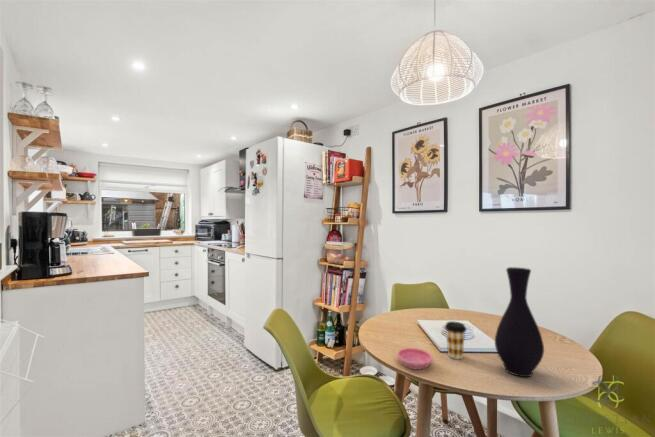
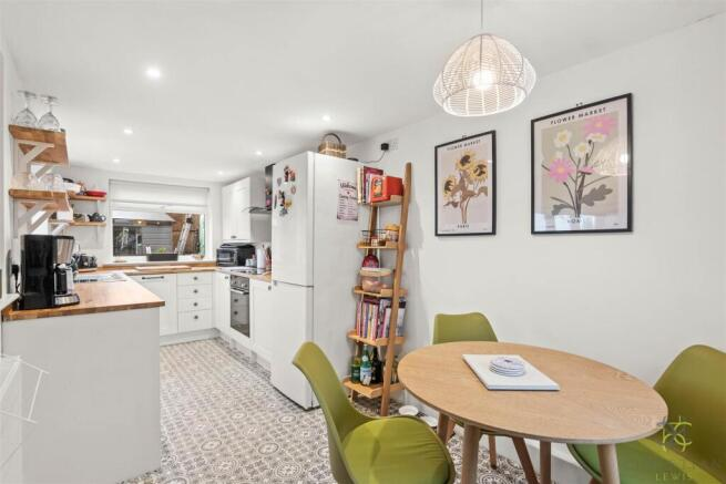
- coffee cup (455, 340)
- vase (518, 320)
- saucer (414, 359)
